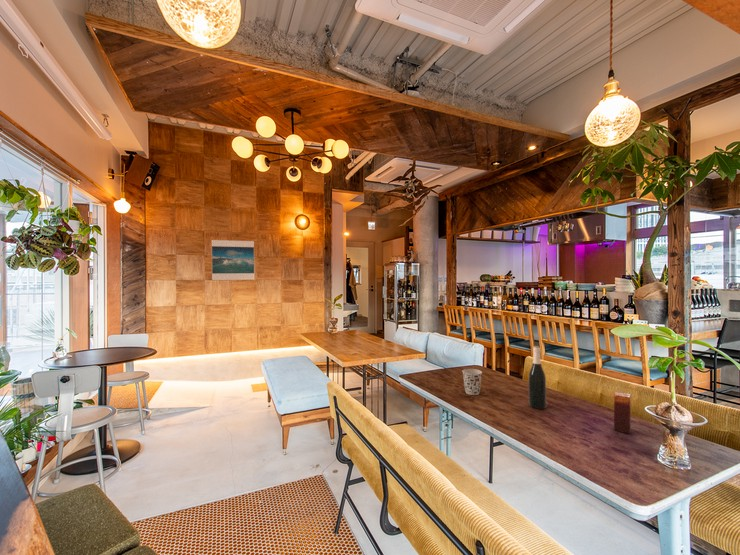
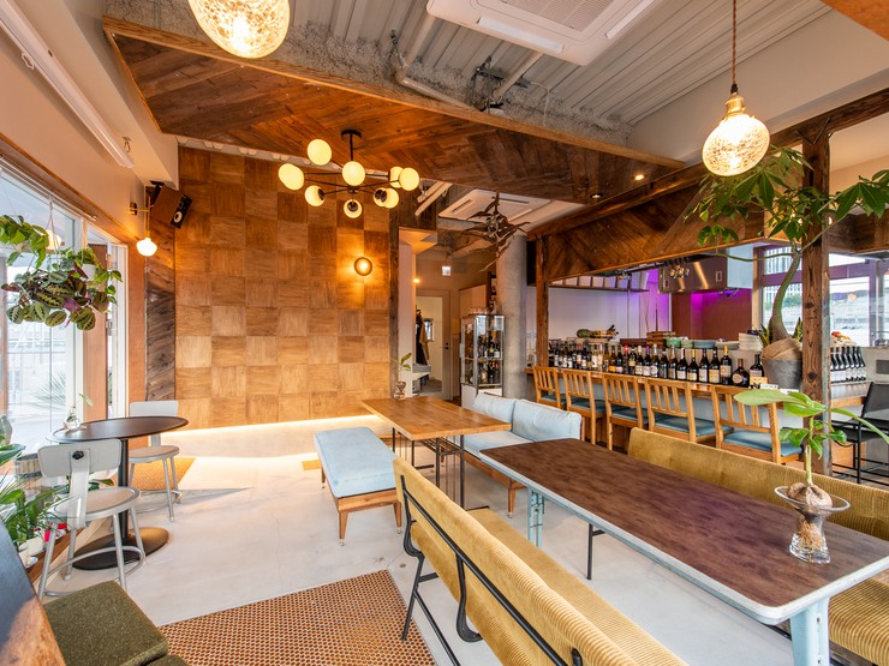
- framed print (233, 260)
- wine bottle (537, 376)
- candle (622, 412)
- cup (472, 382)
